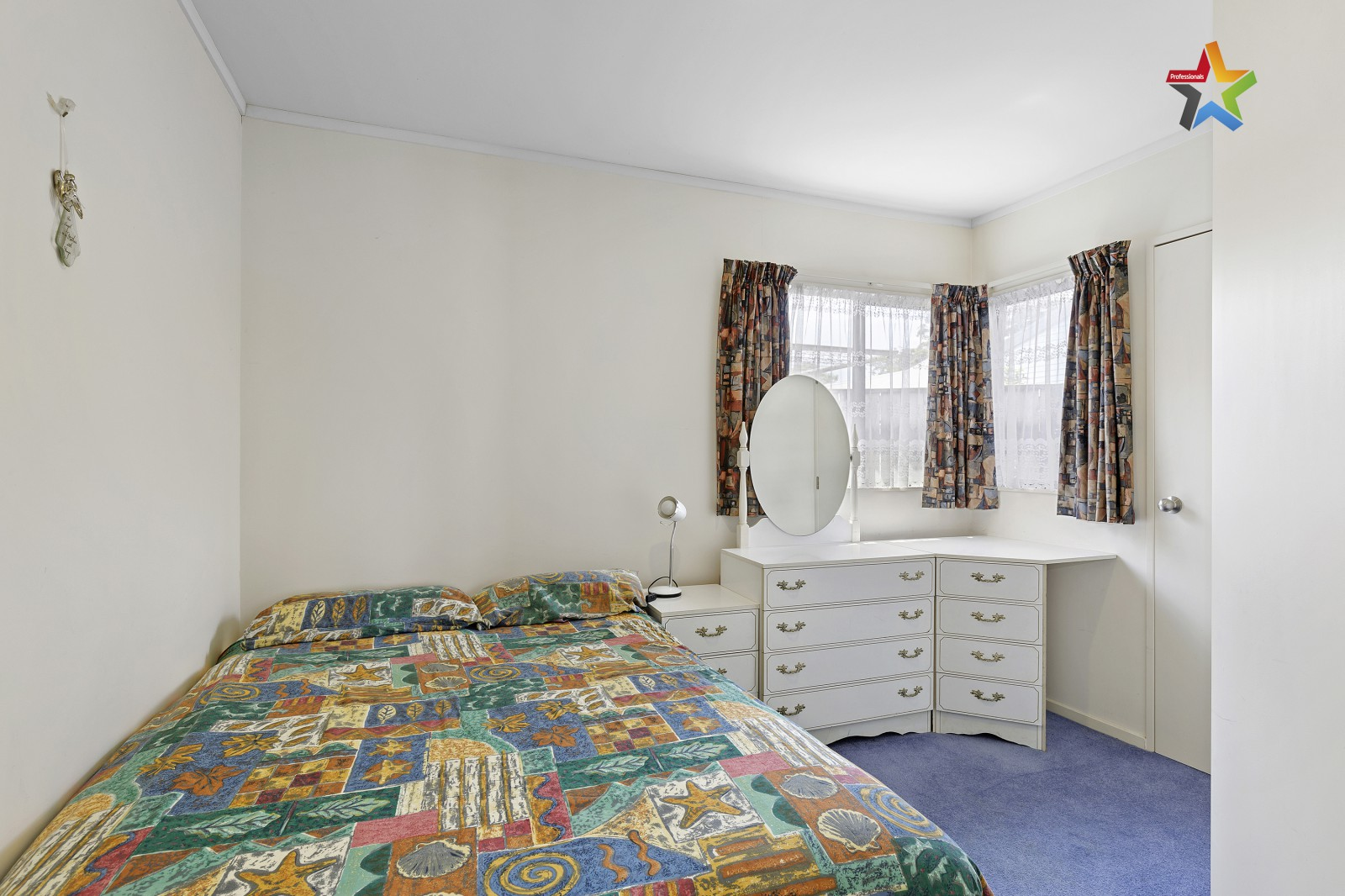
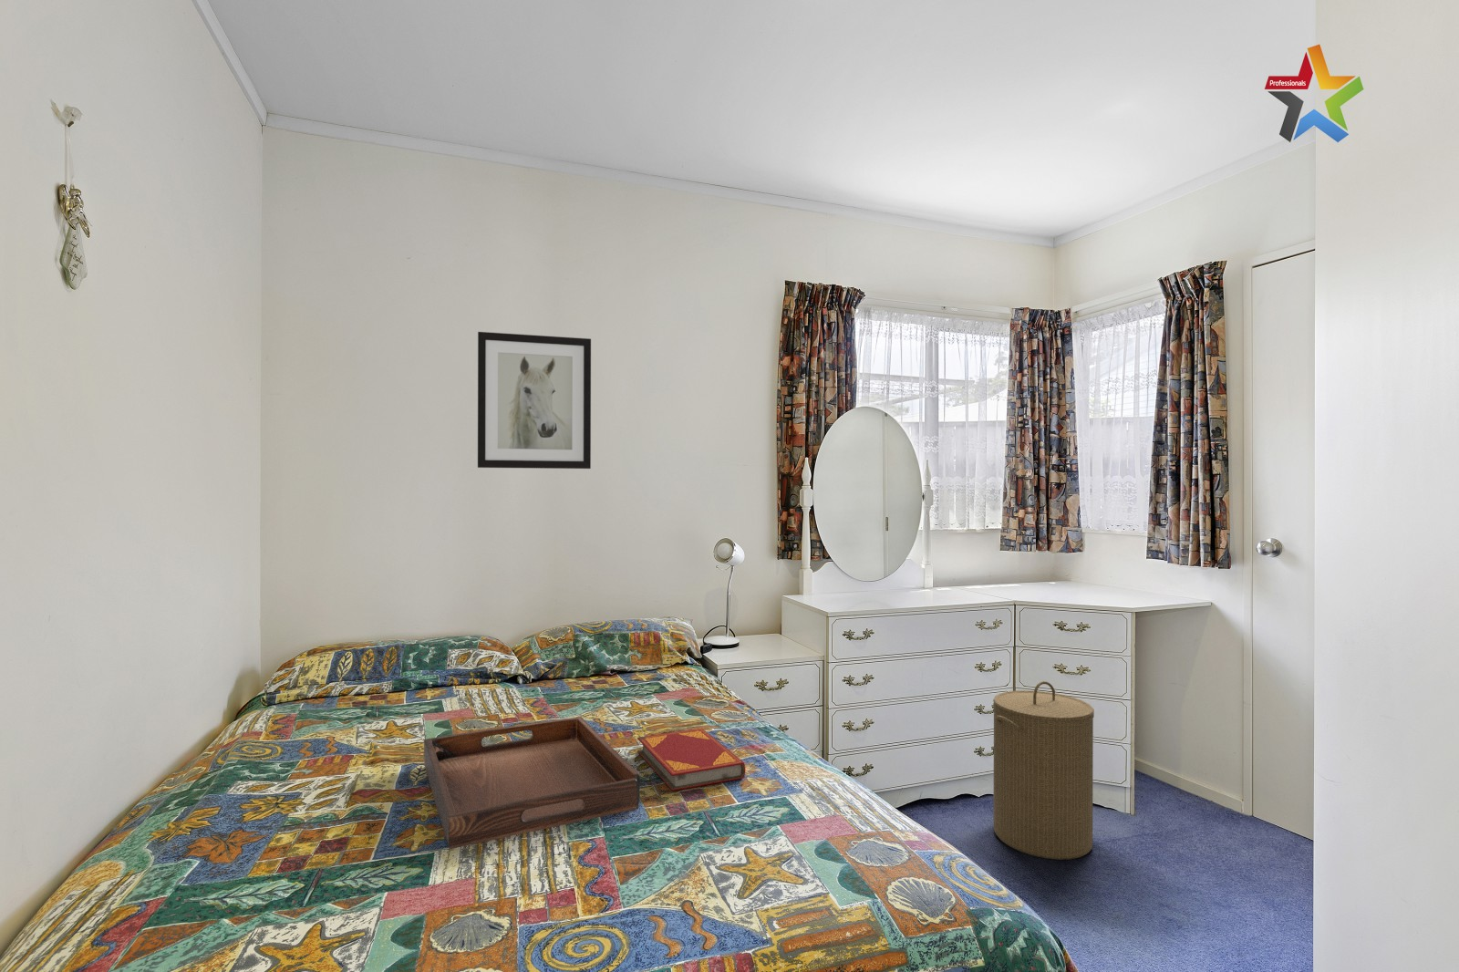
+ wall art (535, 402)
+ laundry hamper (1041, 758)
+ serving tray (526, 771)
+ hardback book (689, 756)
